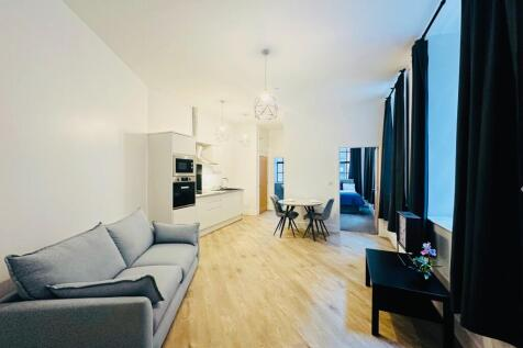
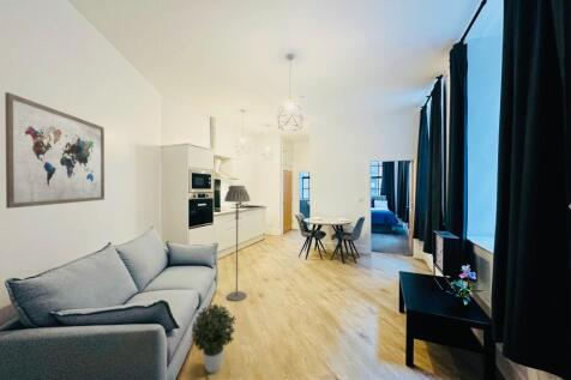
+ floor lamp (236, 241)
+ potted plant (214, 337)
+ wall art (66, 158)
